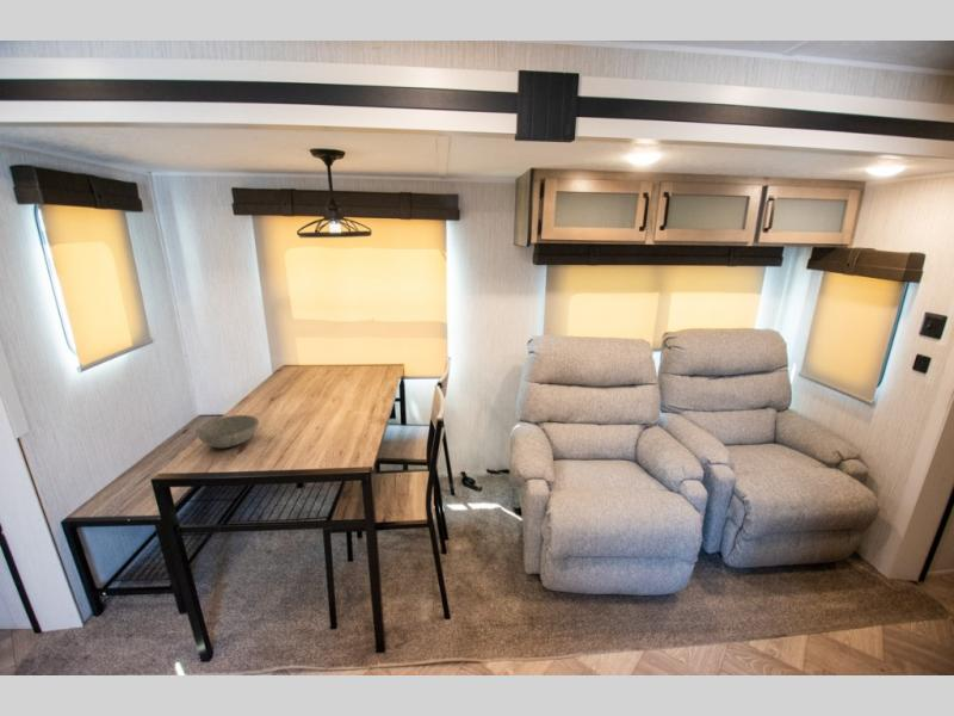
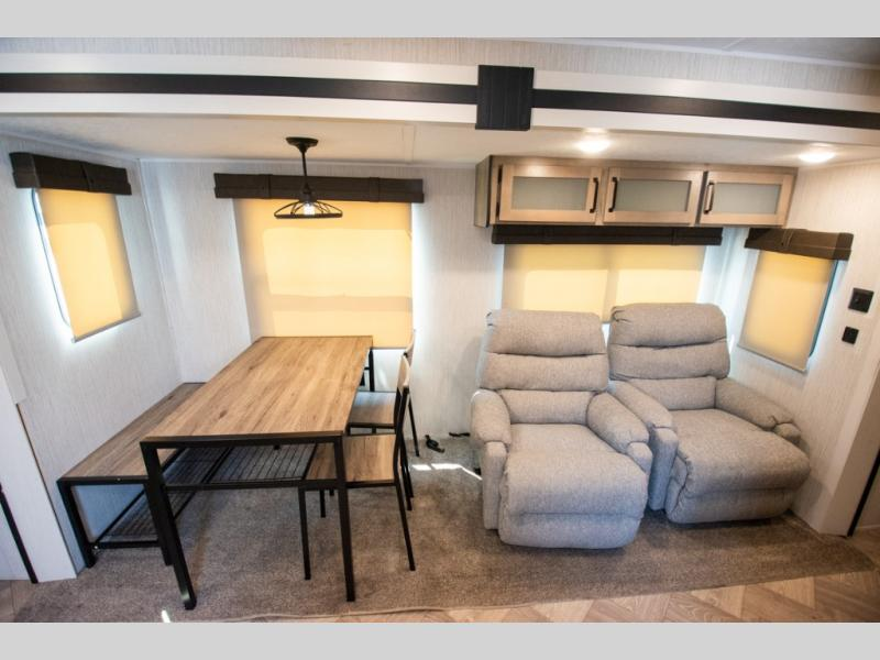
- bowl (229, 433)
